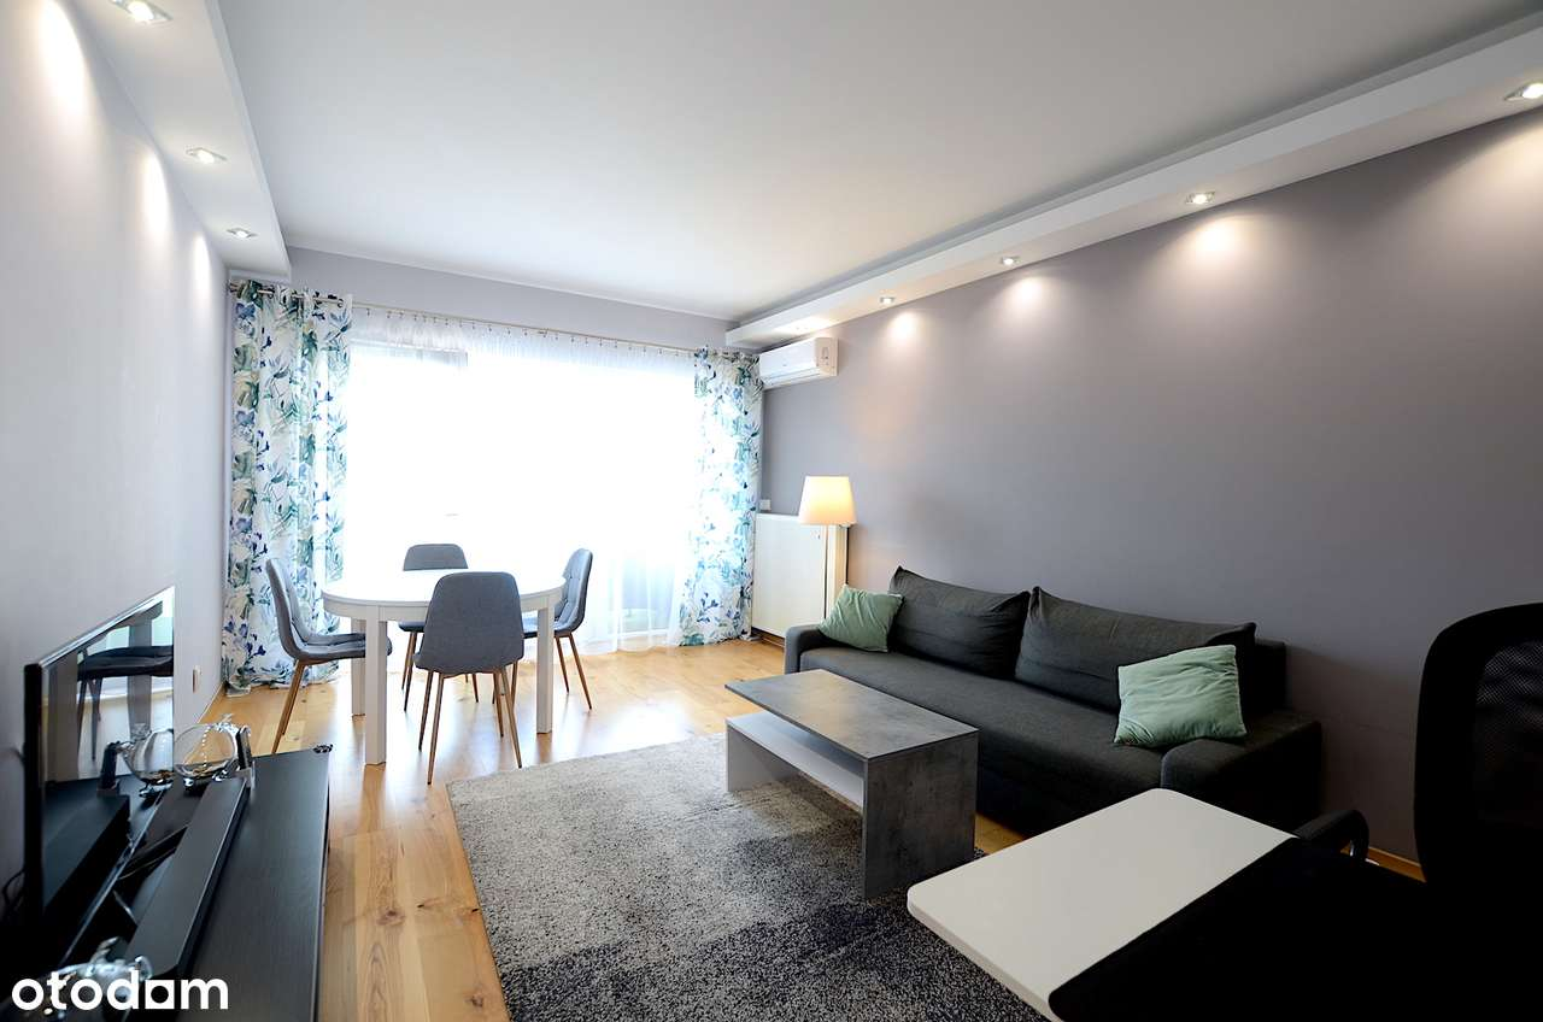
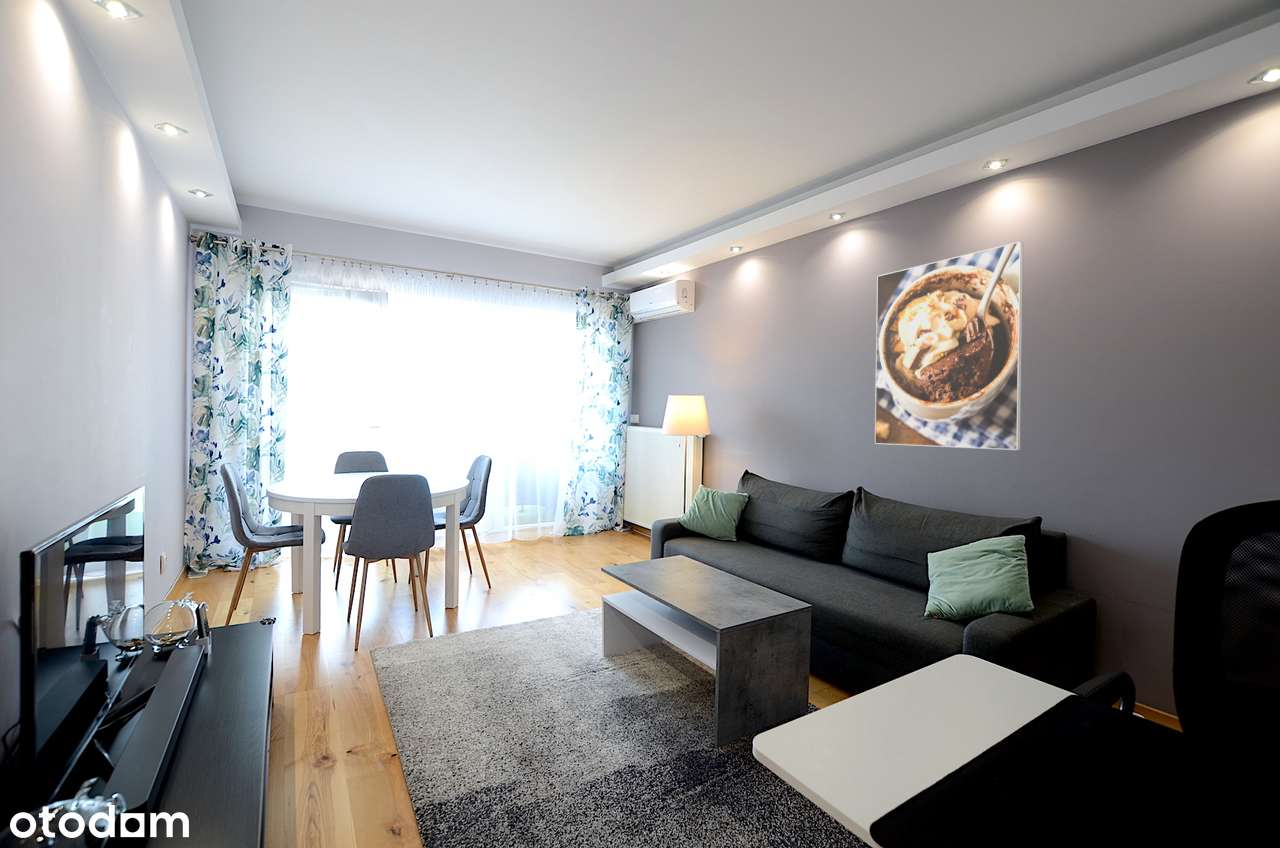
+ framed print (941, 353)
